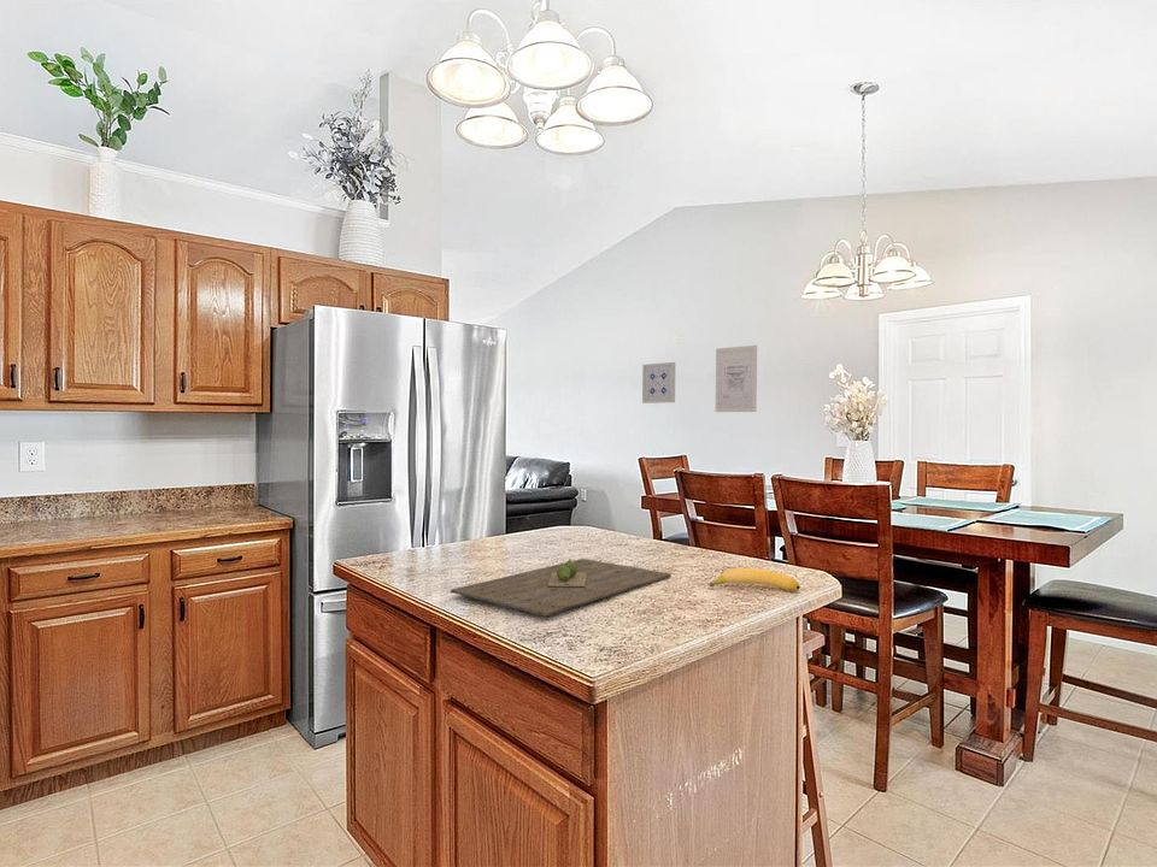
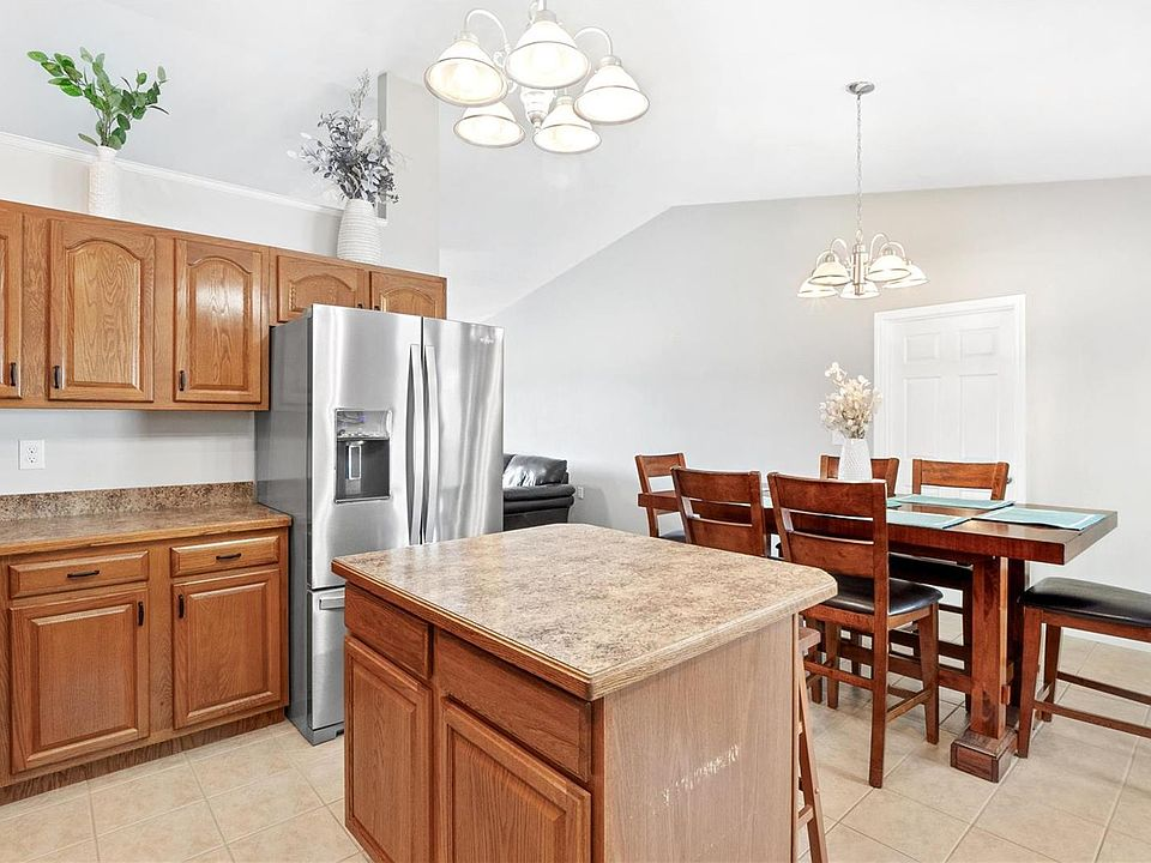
- wall art (735, 379)
- wall art (658, 383)
- cutting board (566, 572)
- banana (754, 579)
